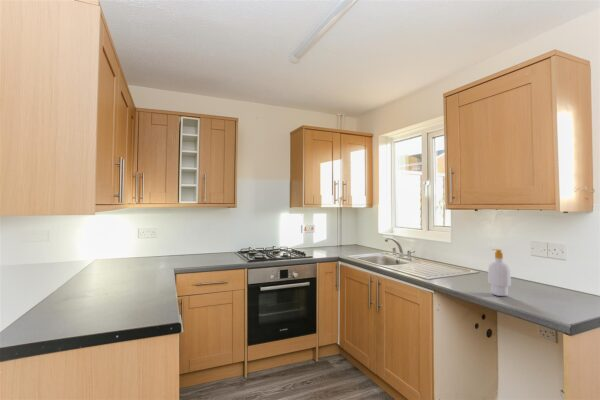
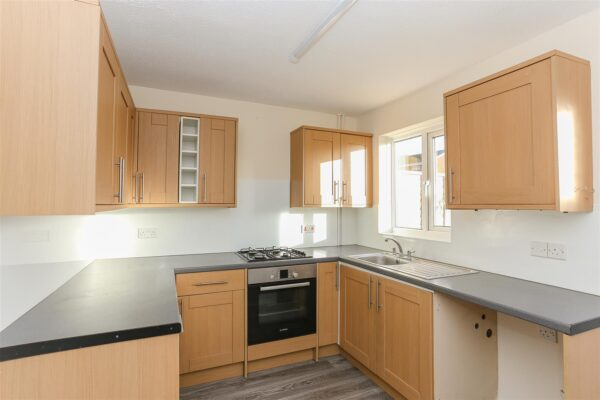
- soap bottle (499, 272)
